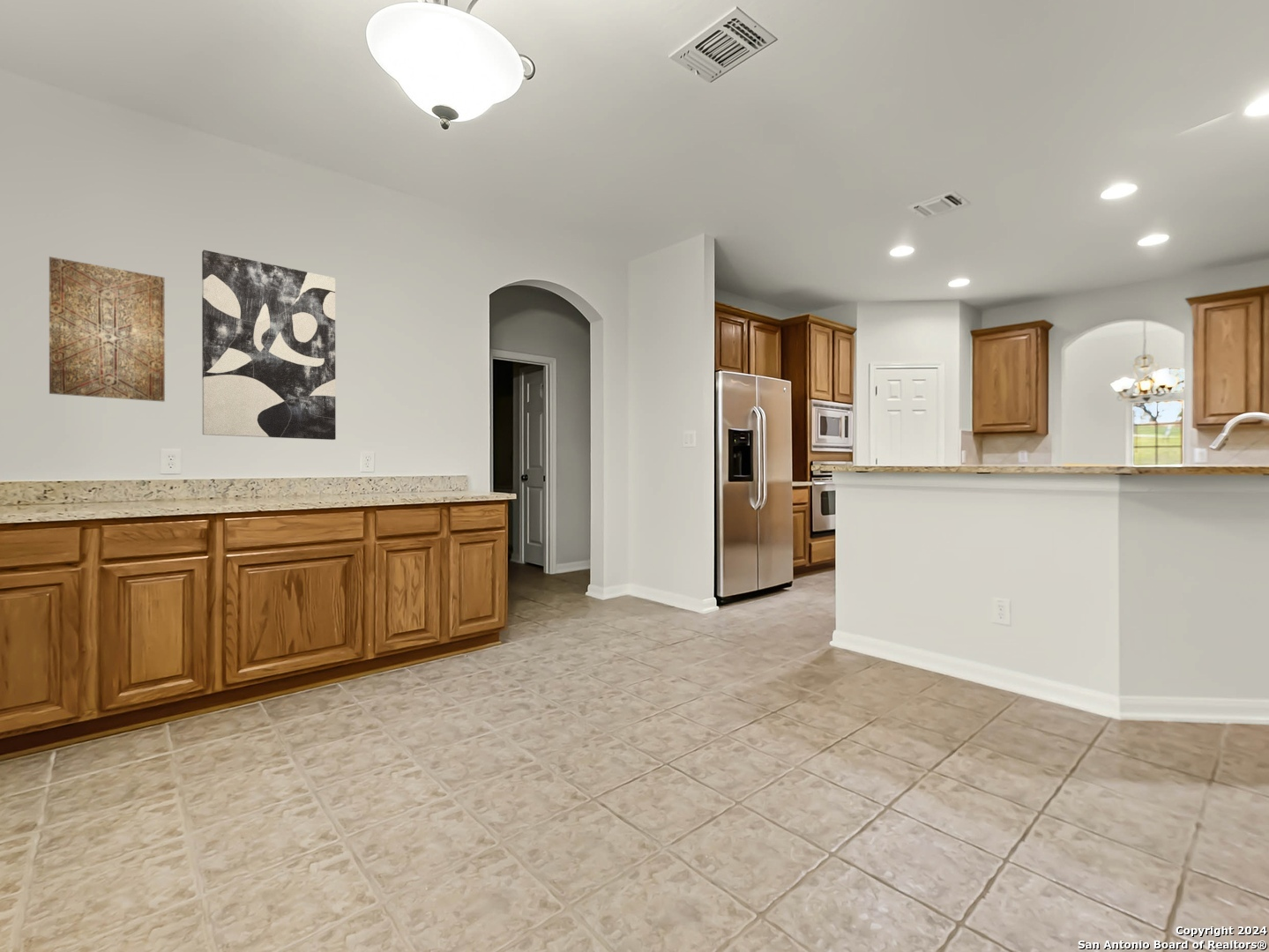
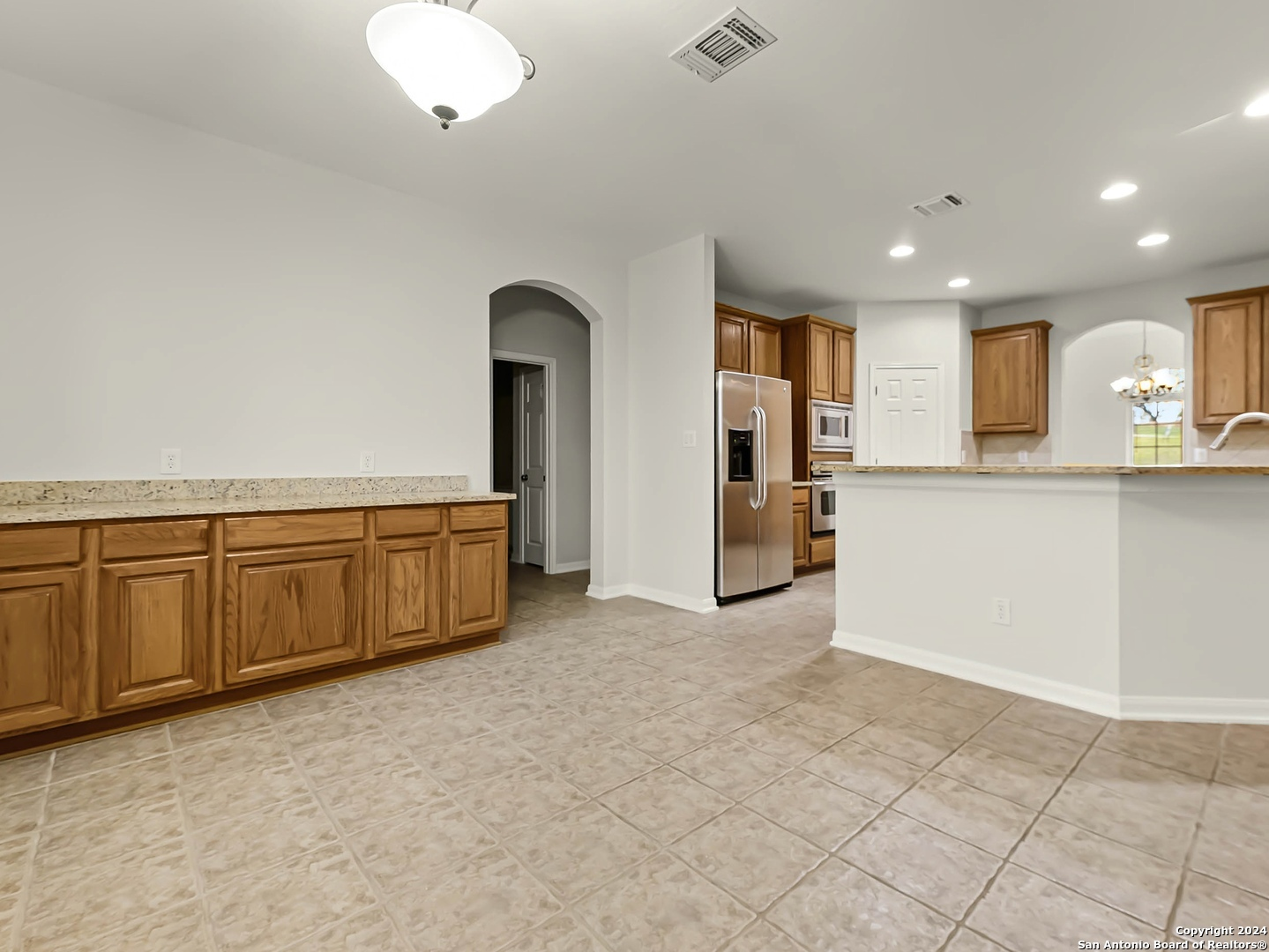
- wall art (109, 332)
- wall art (272, 351)
